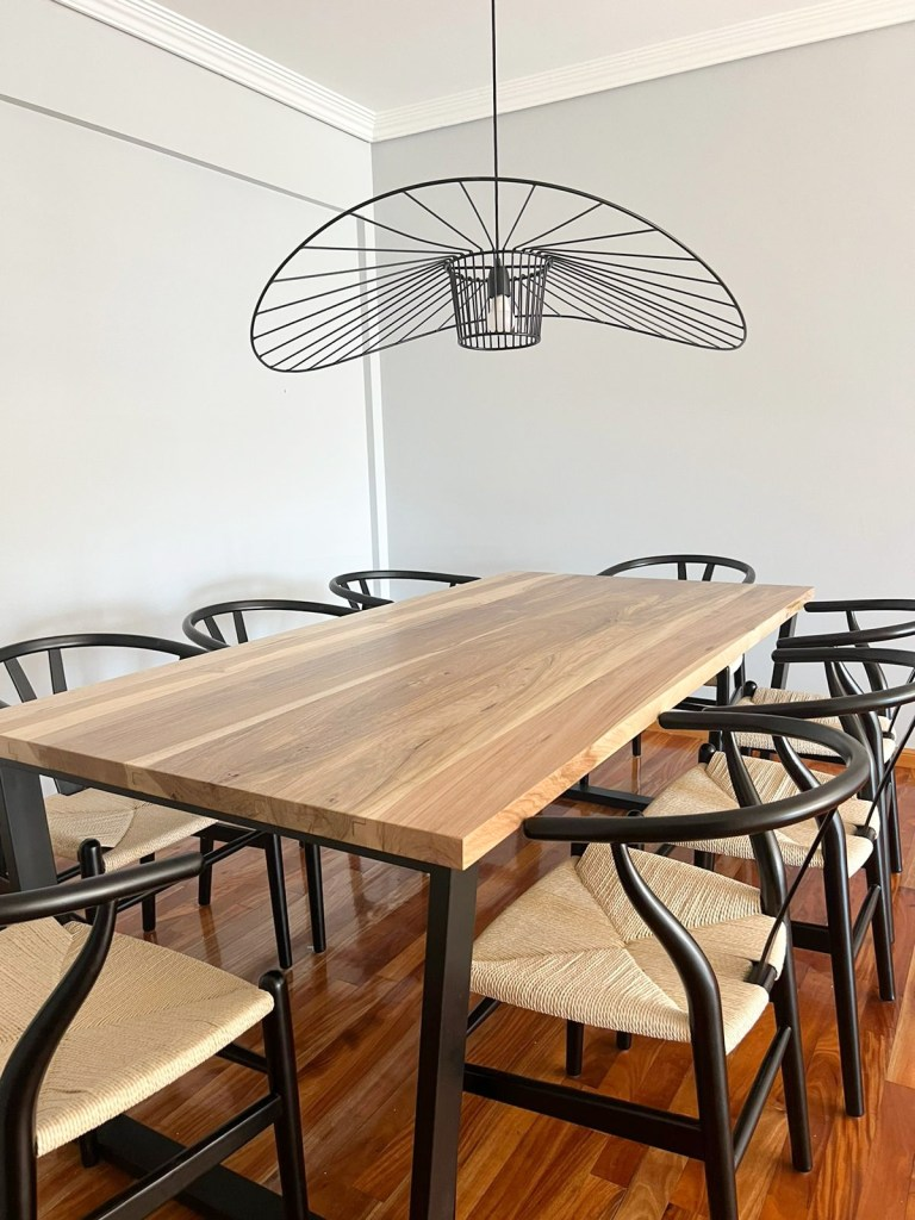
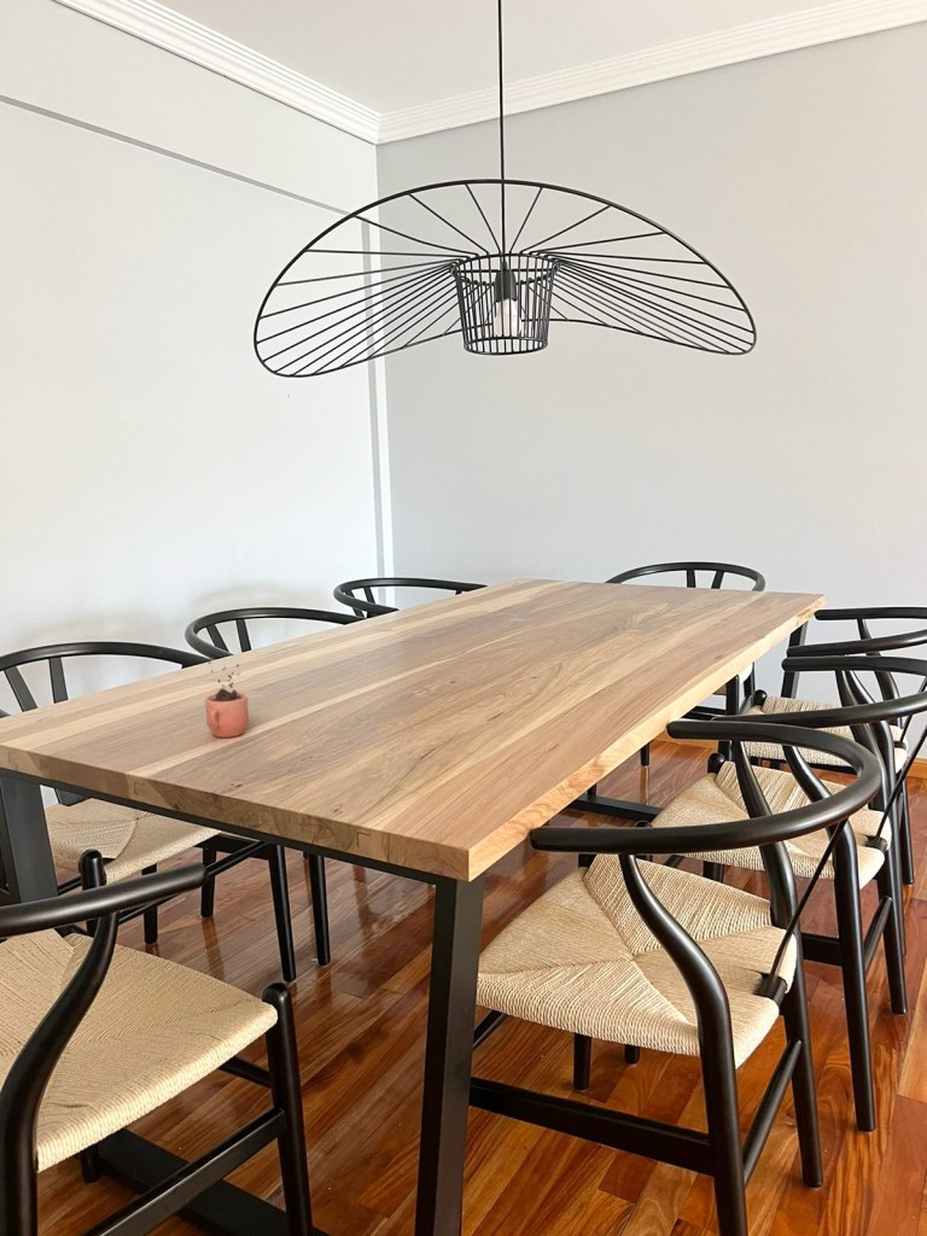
+ cocoa (222, 699)
